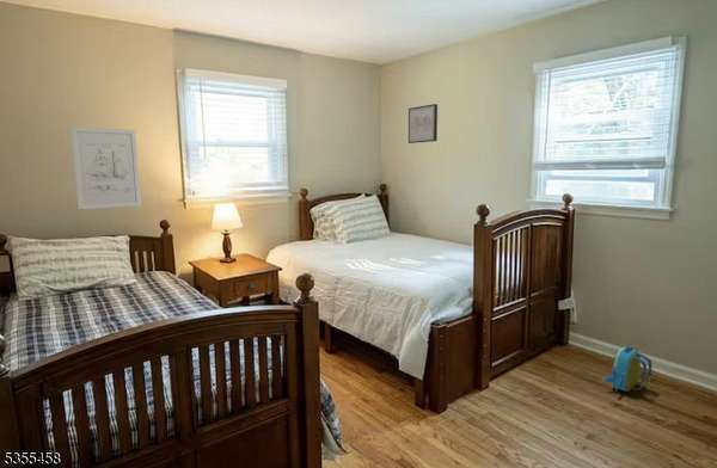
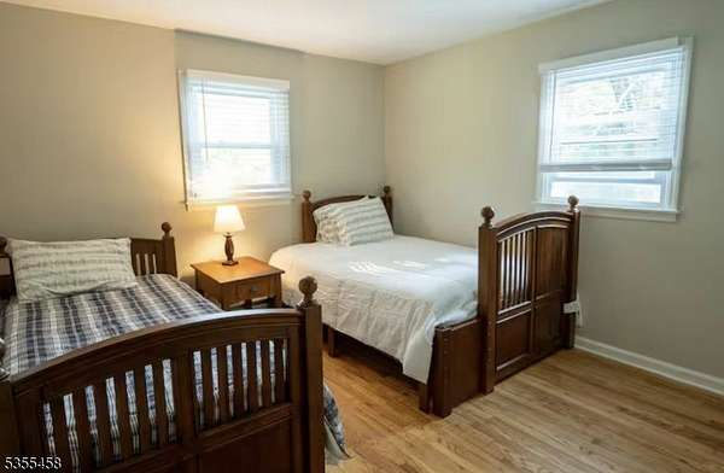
- wall art (106, 168)
- wall art (422, 124)
- backpack (629, 368)
